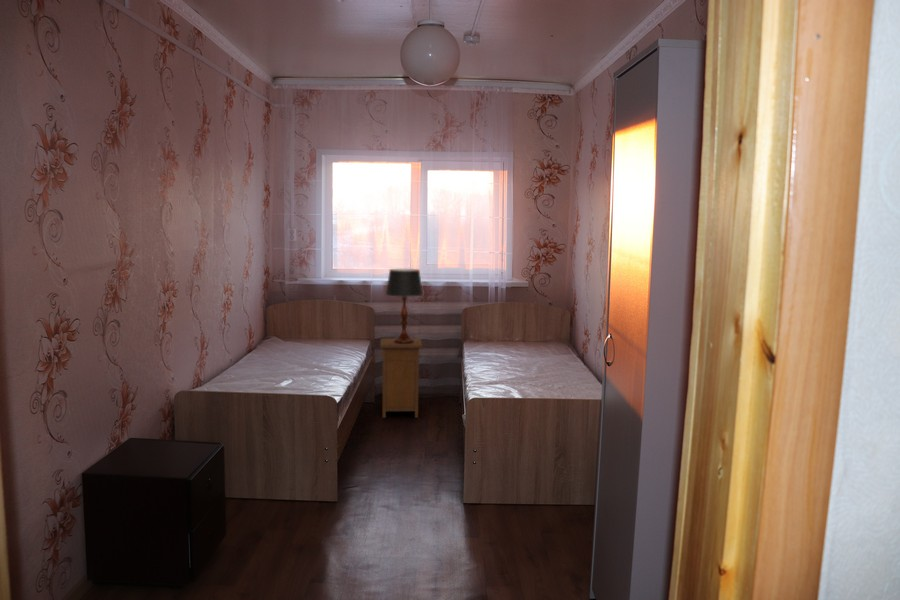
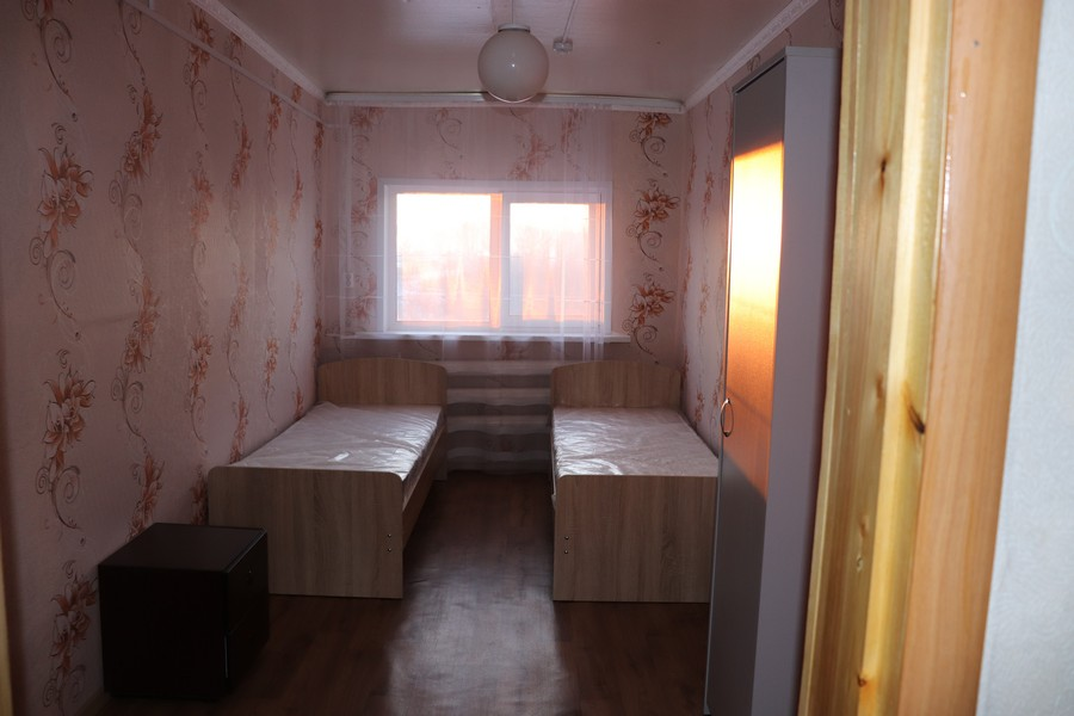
- table lamp (404, 305)
- nightstand (400, 375)
